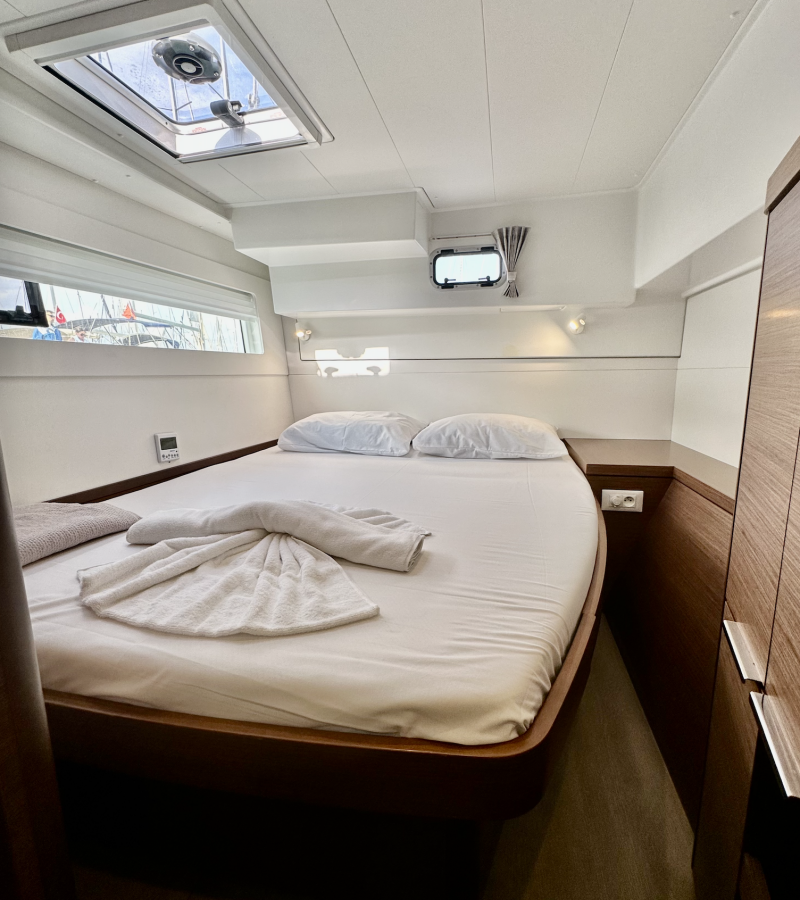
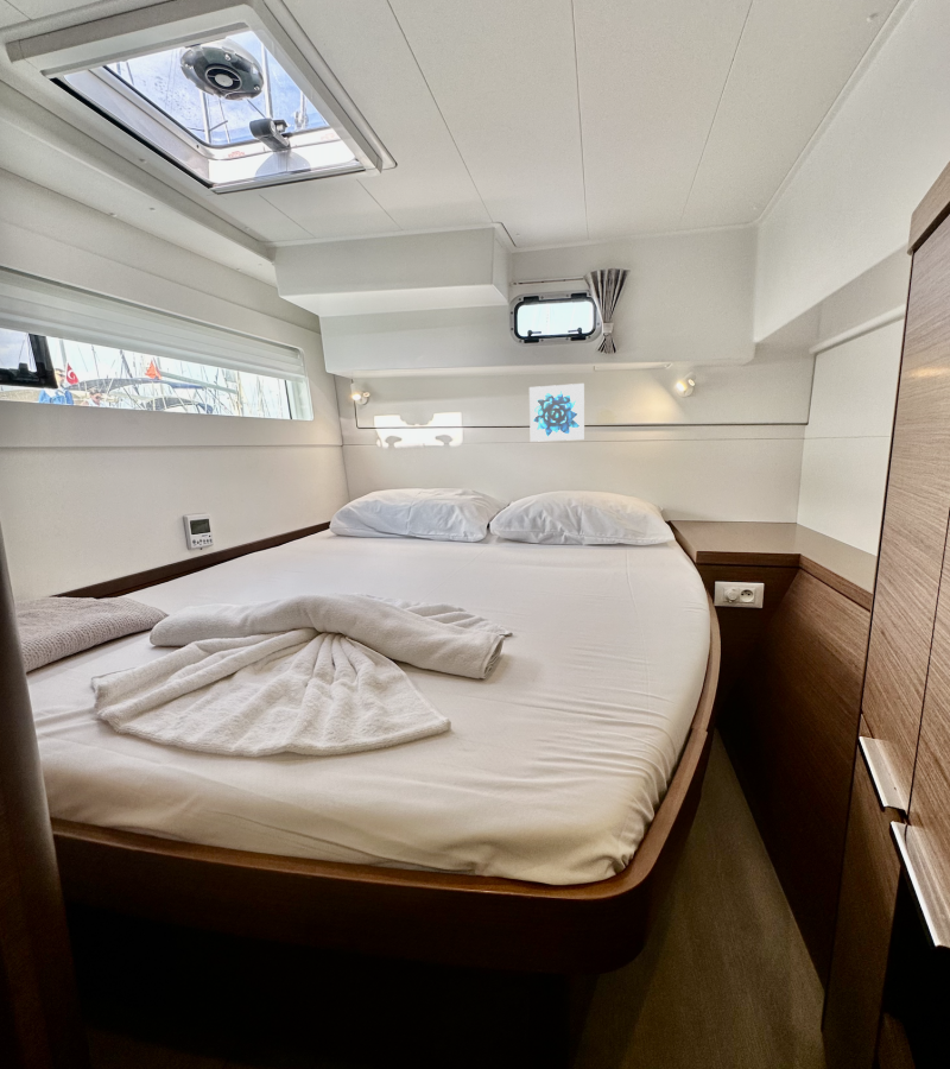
+ wall art (556, 412)
